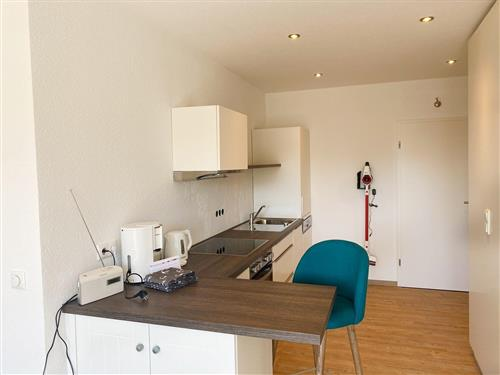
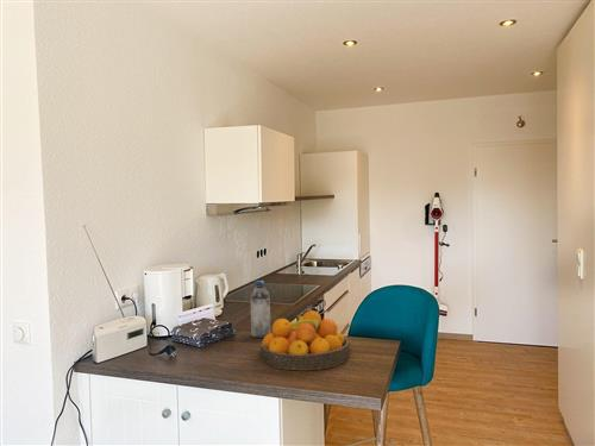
+ fruit bowl (305, 335)
+ water bottle (259, 308)
